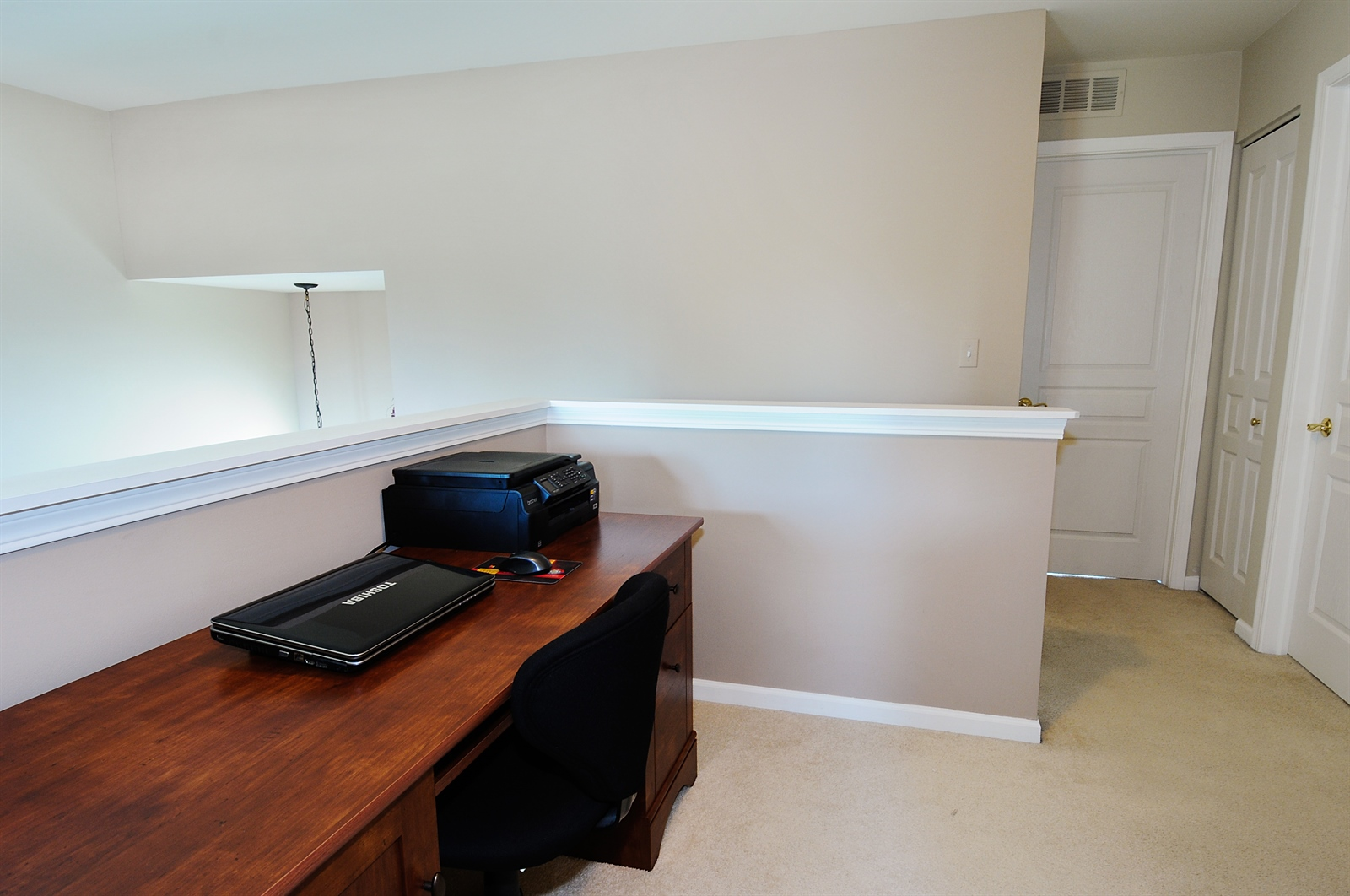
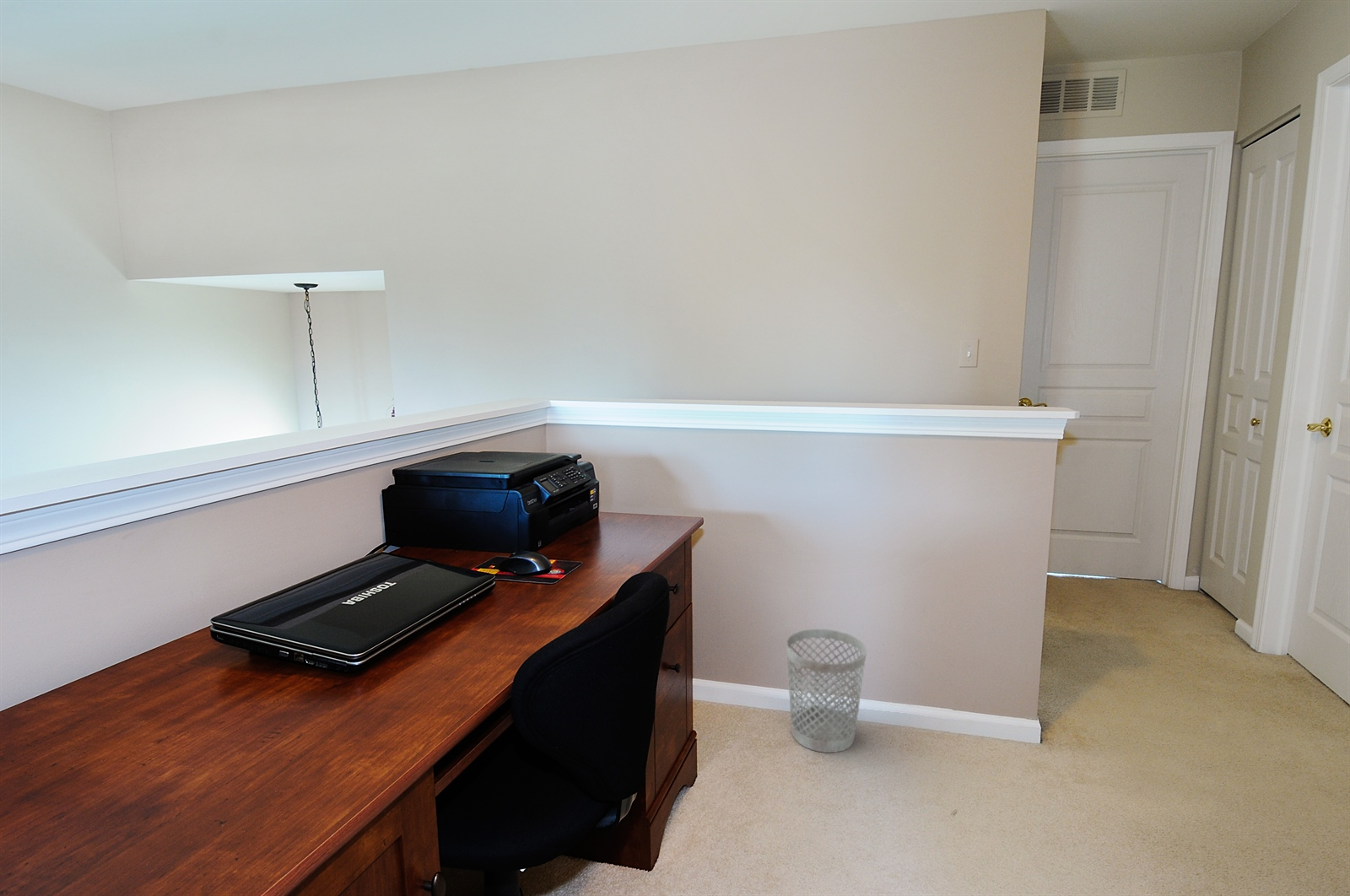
+ wastebasket (824, 690)
